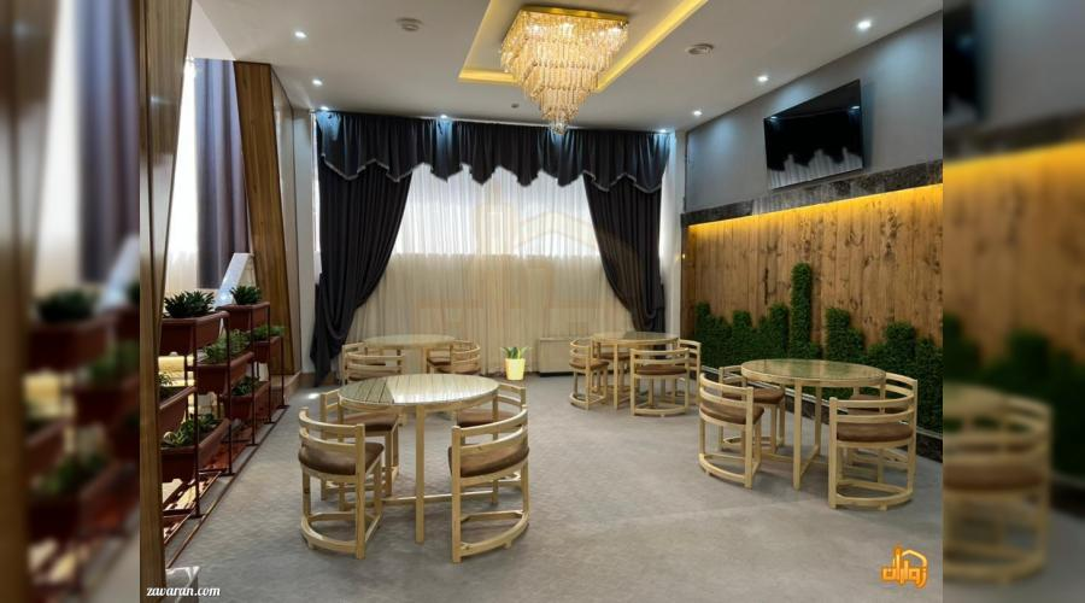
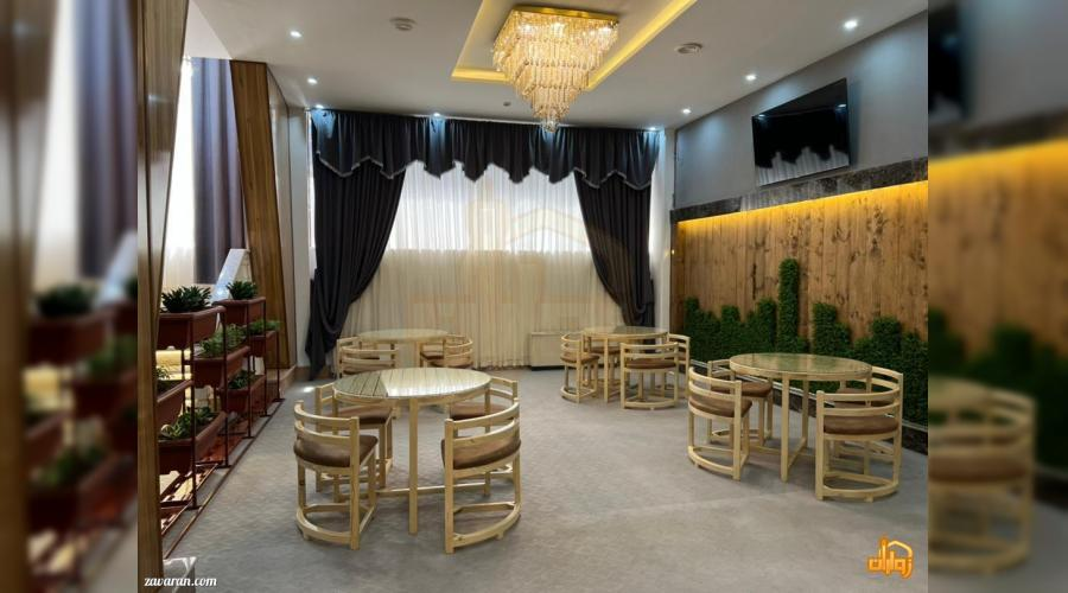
- potted plant (515, 362)
